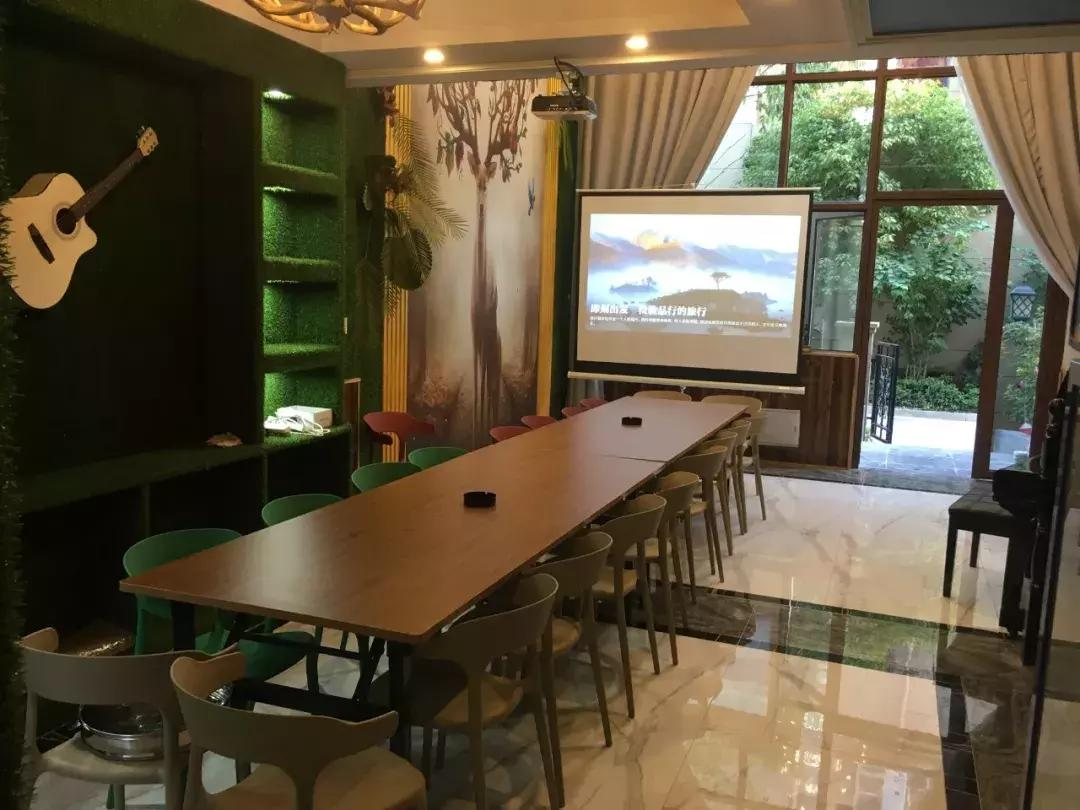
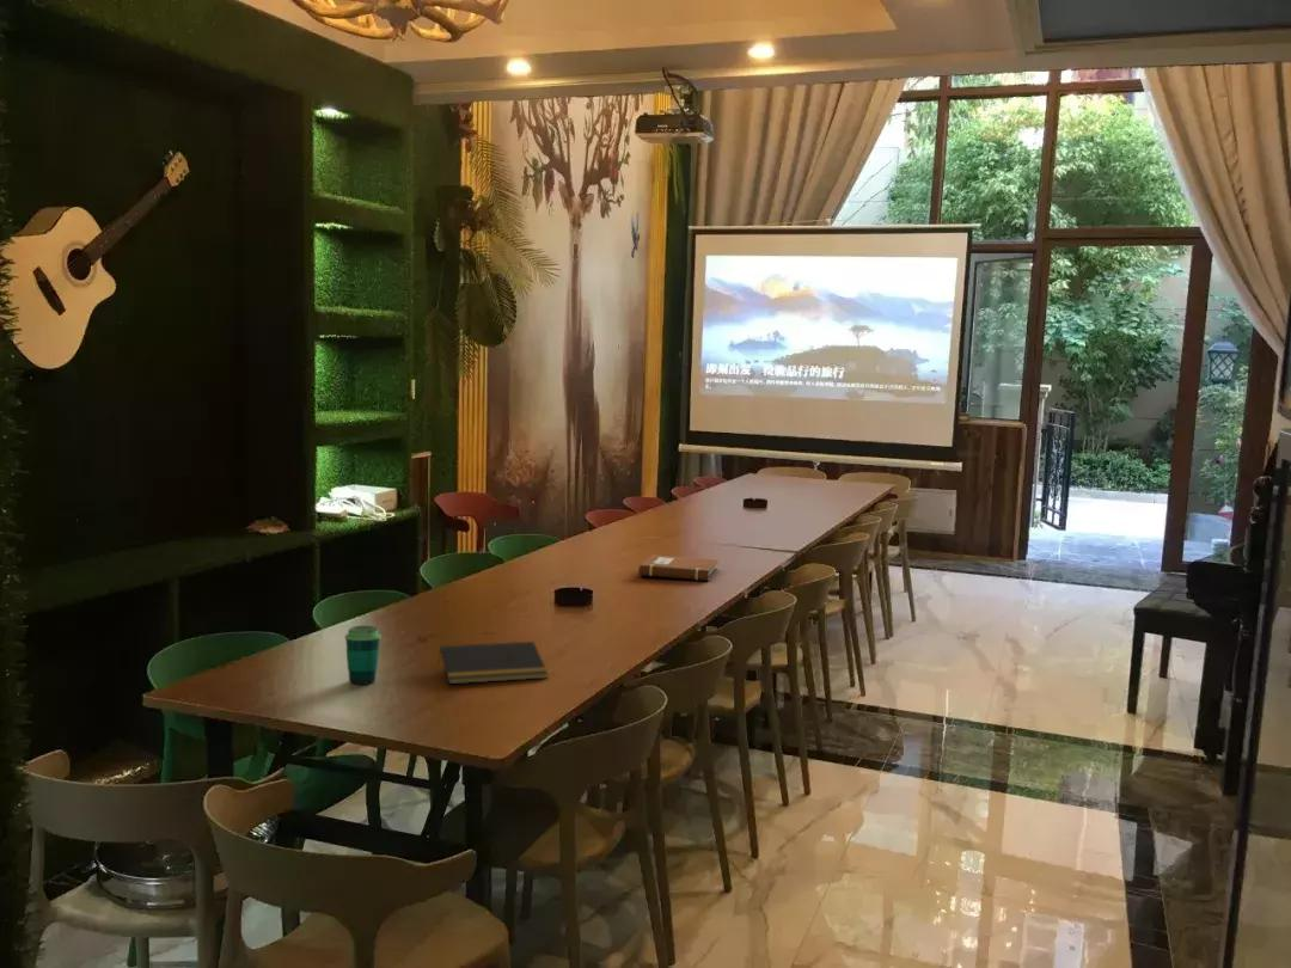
+ notepad (492, 661)
+ notebook (677, 568)
+ cup (362, 654)
